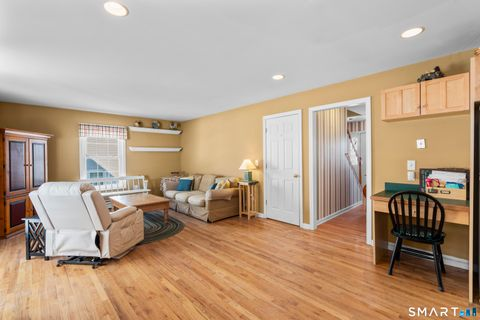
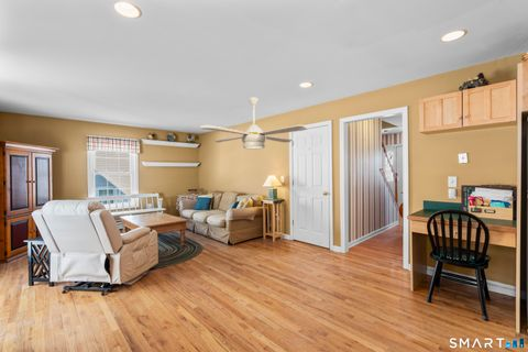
+ ceiling fan (253, 123)
